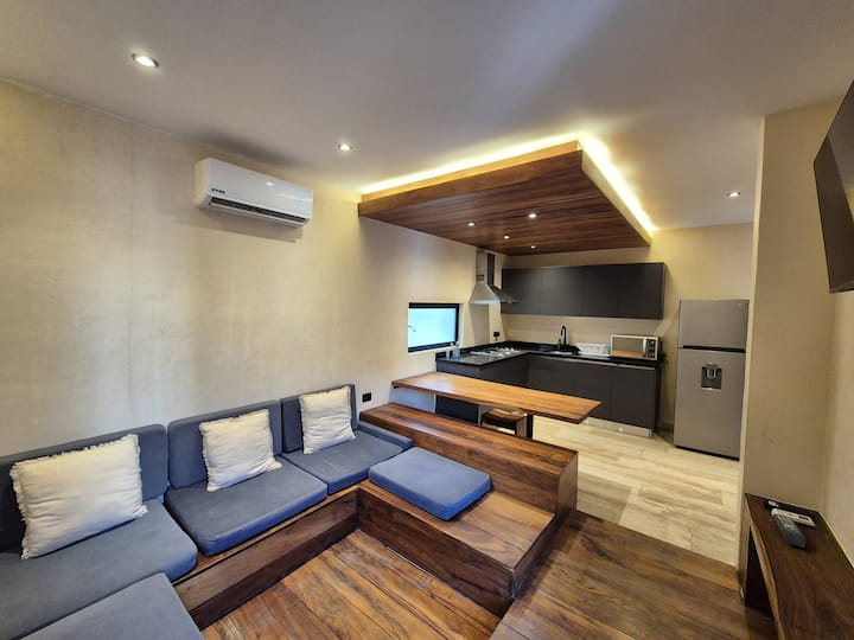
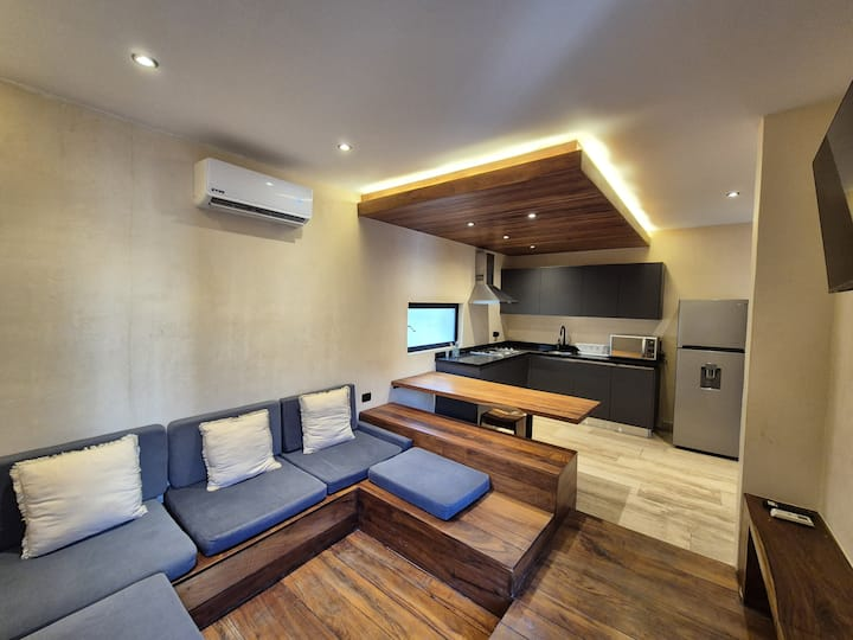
- remote control (788, 527)
